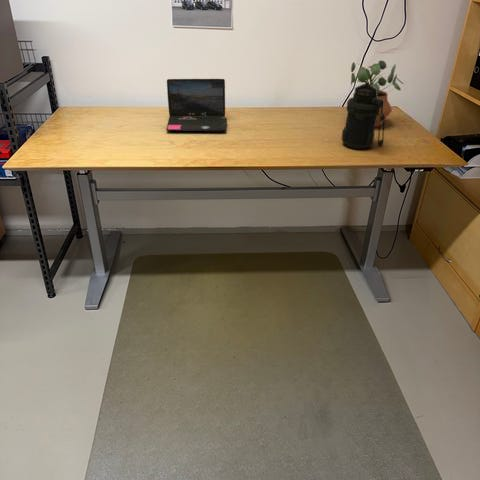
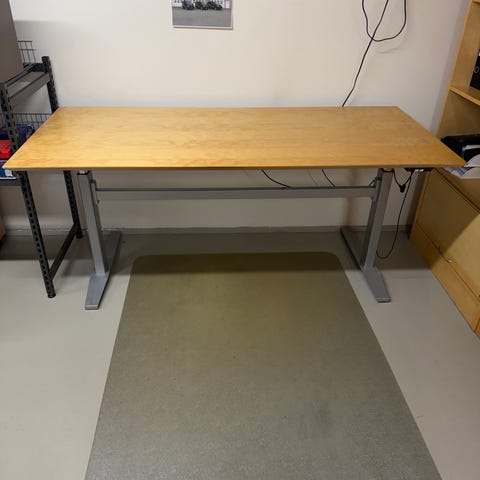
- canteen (367, 115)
- potted plant (377, 92)
- laptop (195, 105)
